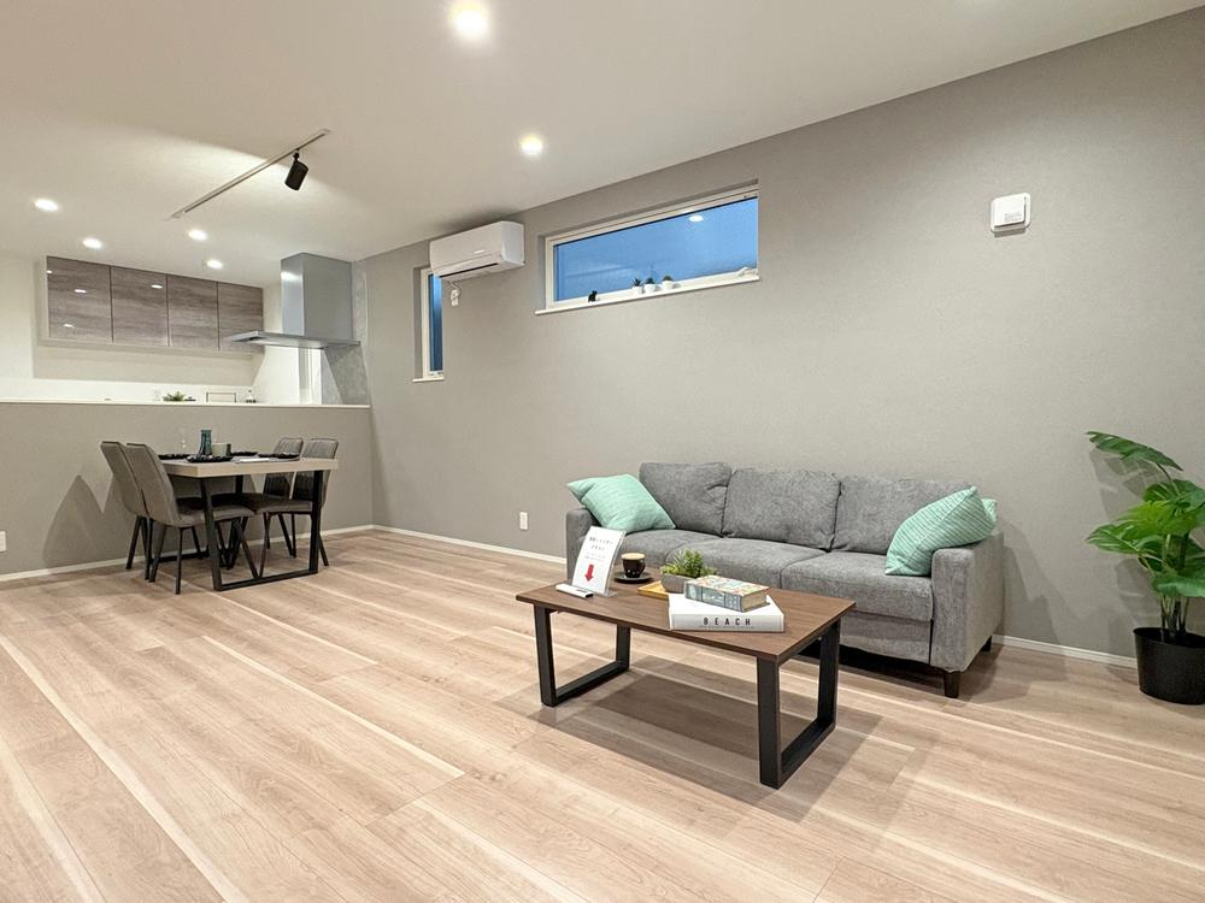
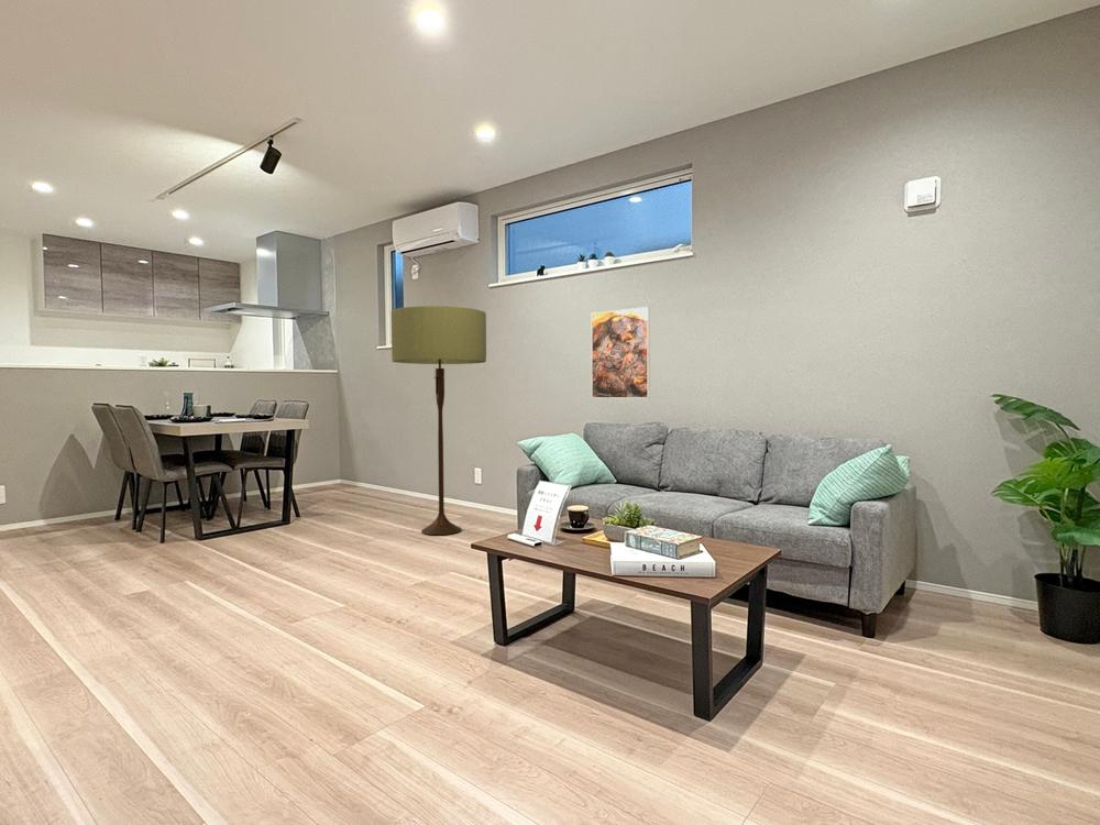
+ floor lamp (440, 421)
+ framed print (619, 354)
